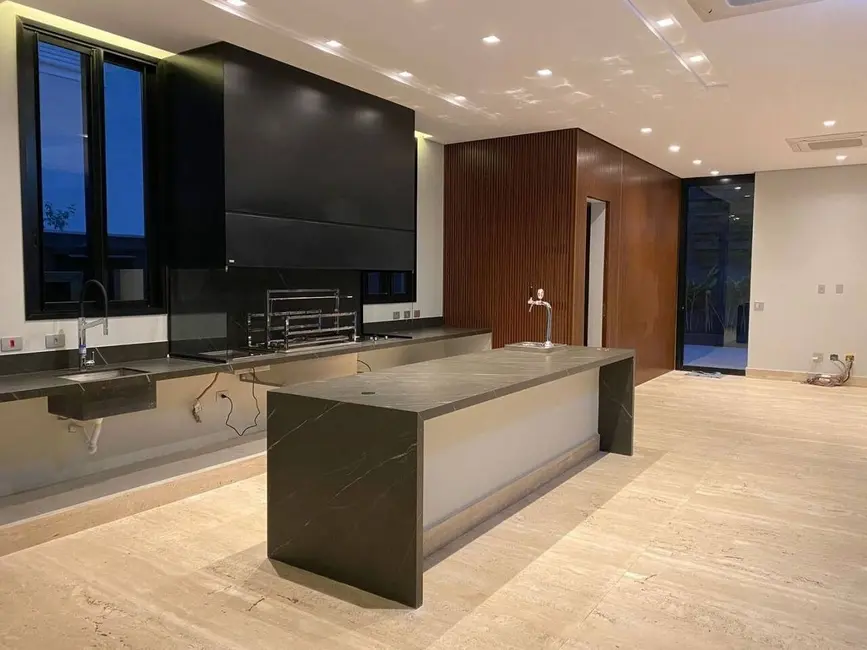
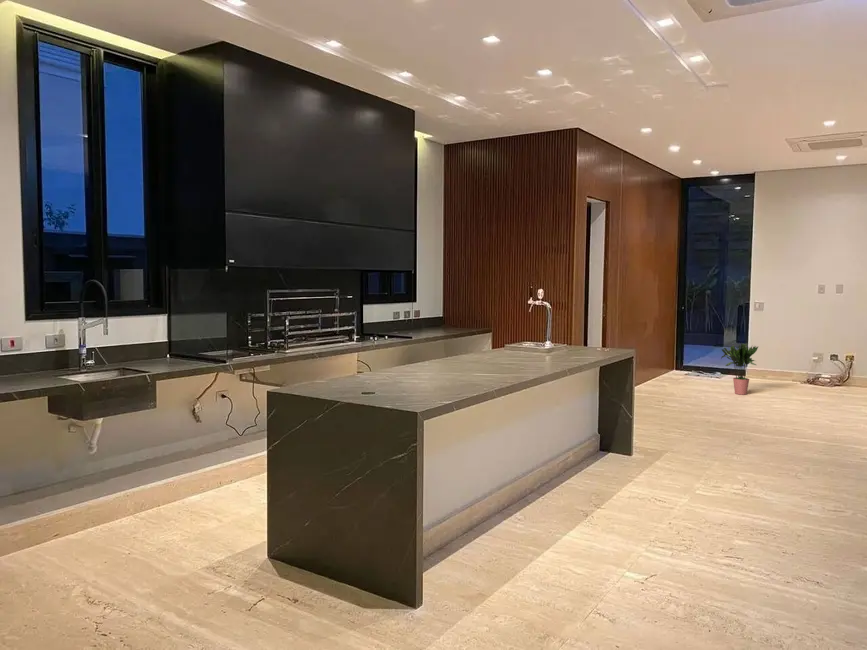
+ potted plant (735, 368)
